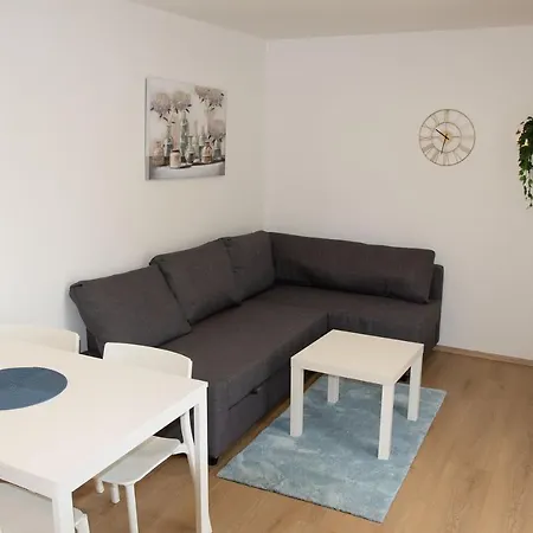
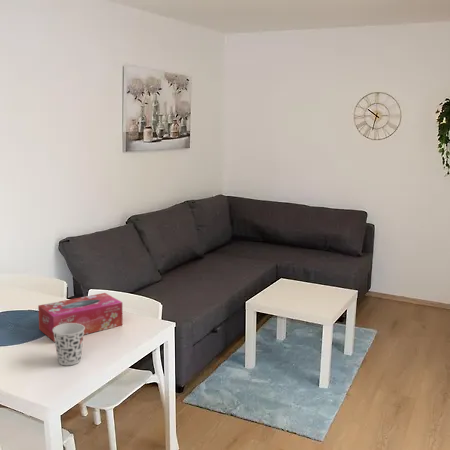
+ cup (69, 344)
+ tissue box (81, 315)
